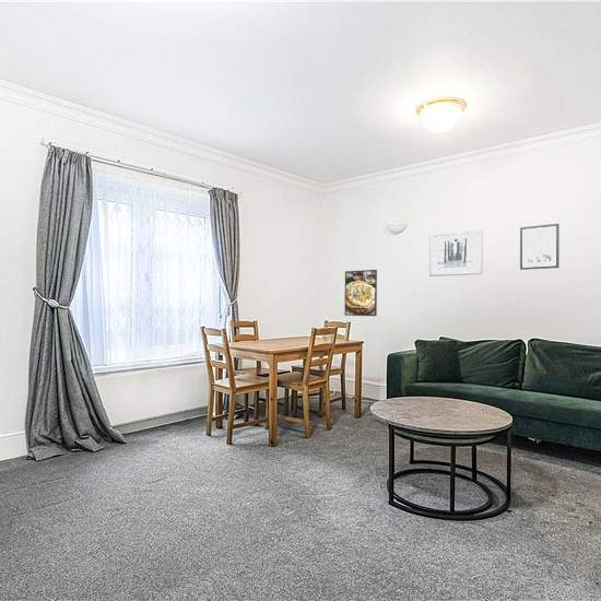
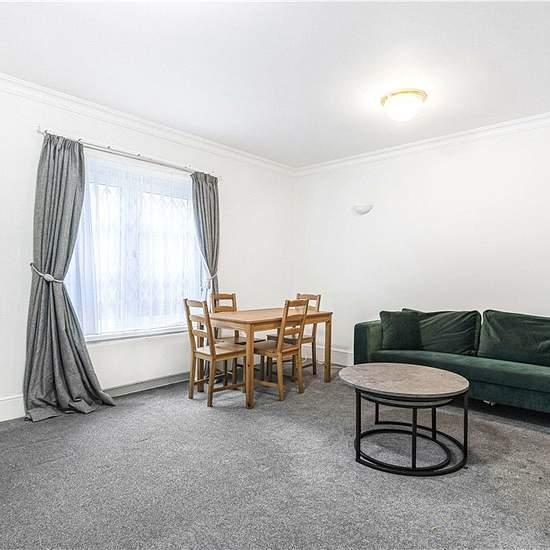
- wall art (455, 254)
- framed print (360, 293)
- wall art (539, 247)
